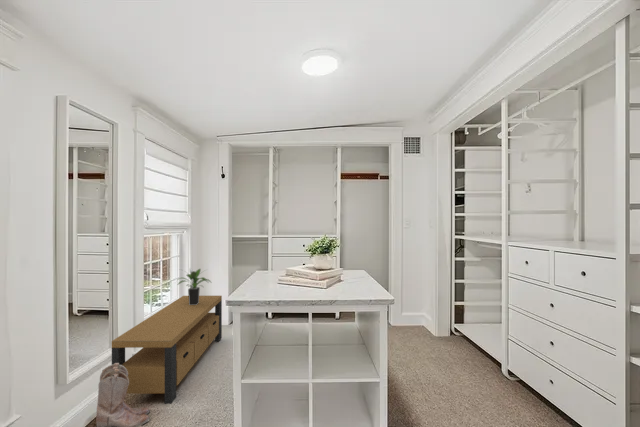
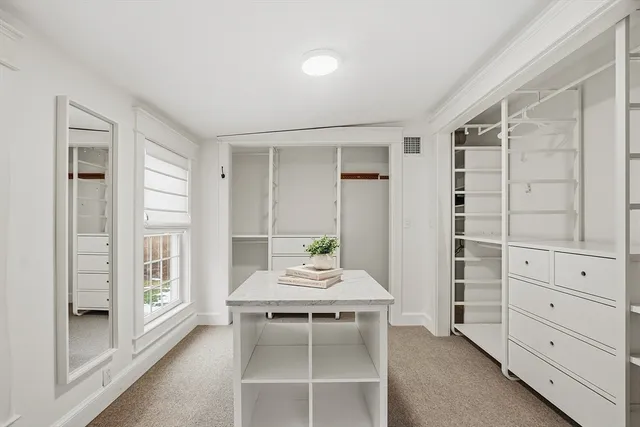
- bench (179, 339)
- potted plant (194, 285)
- boots (124, 393)
